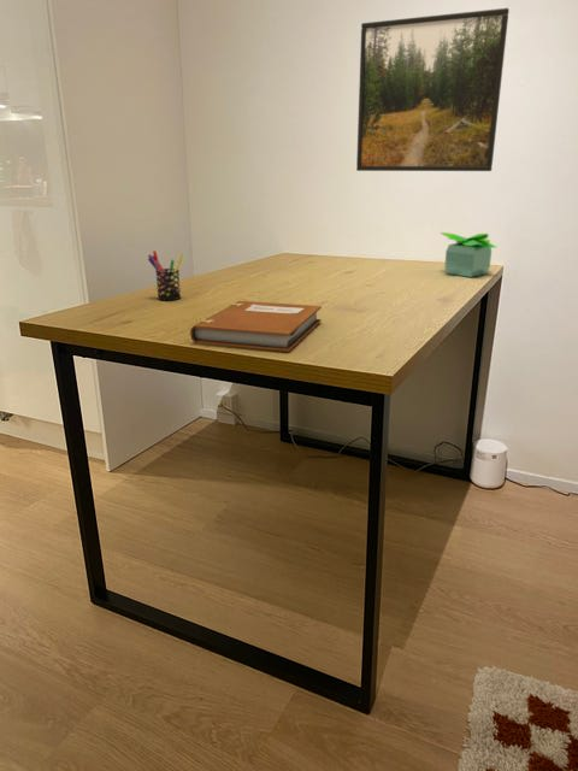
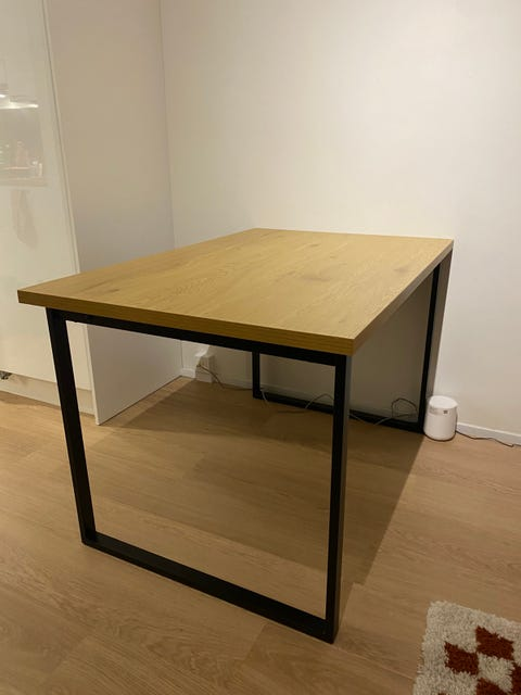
- potted plant (467, 252)
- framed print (425, 96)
- pen holder (166, 275)
- notebook (260, 322)
